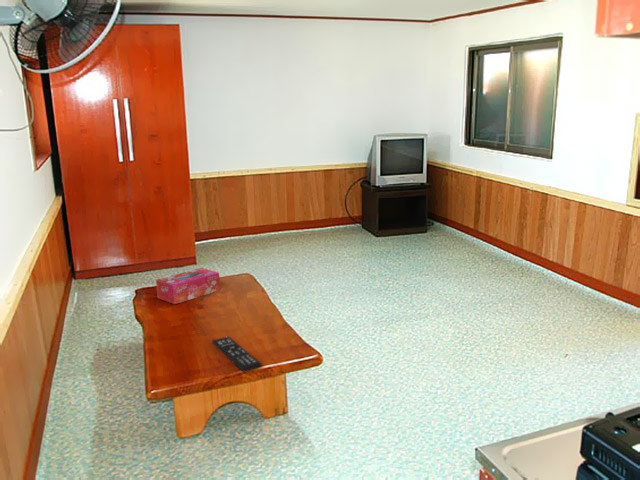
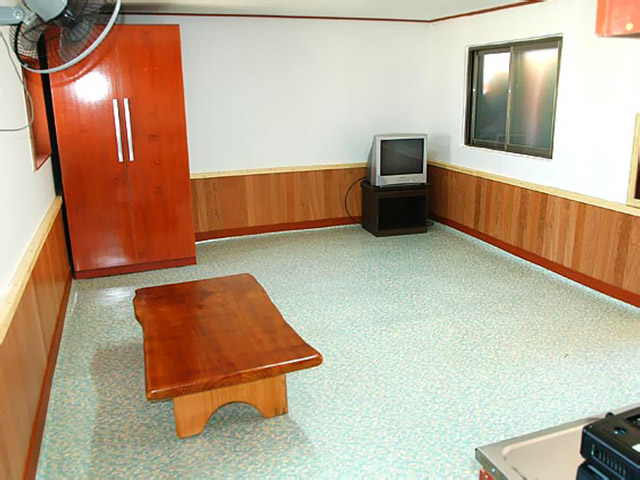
- remote control (235, 352)
- tissue box (188, 285)
